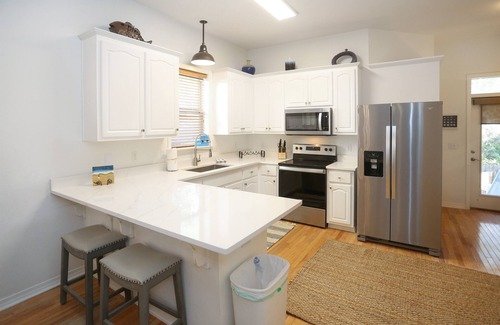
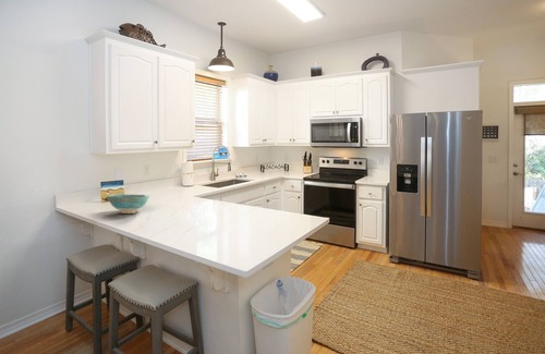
+ bowl (129, 204)
